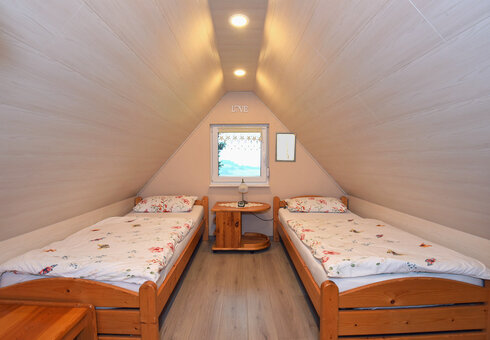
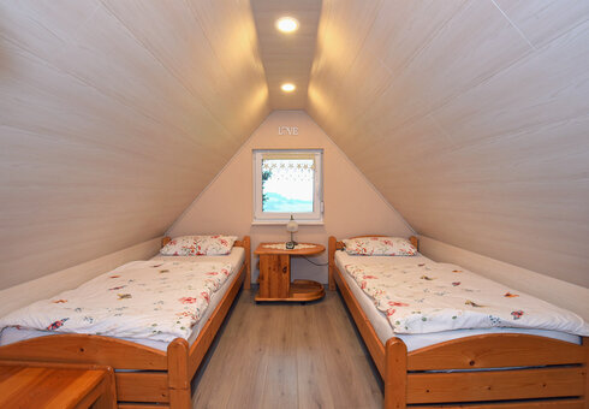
- wall art (285, 147)
